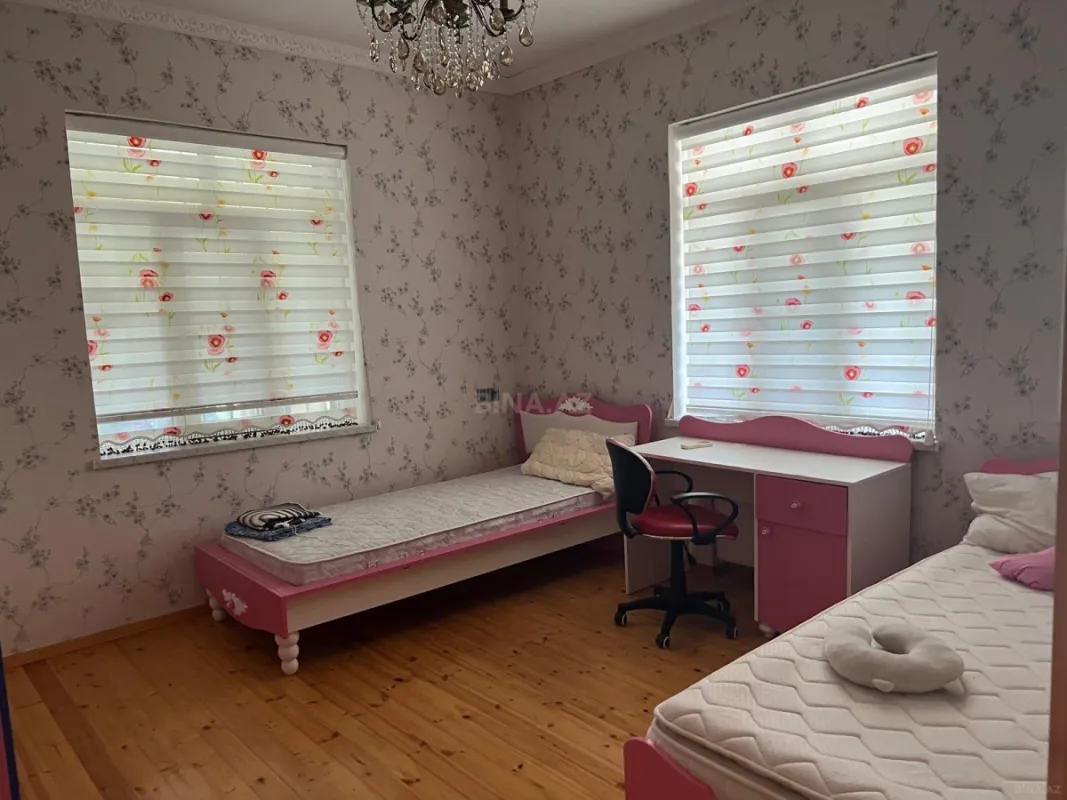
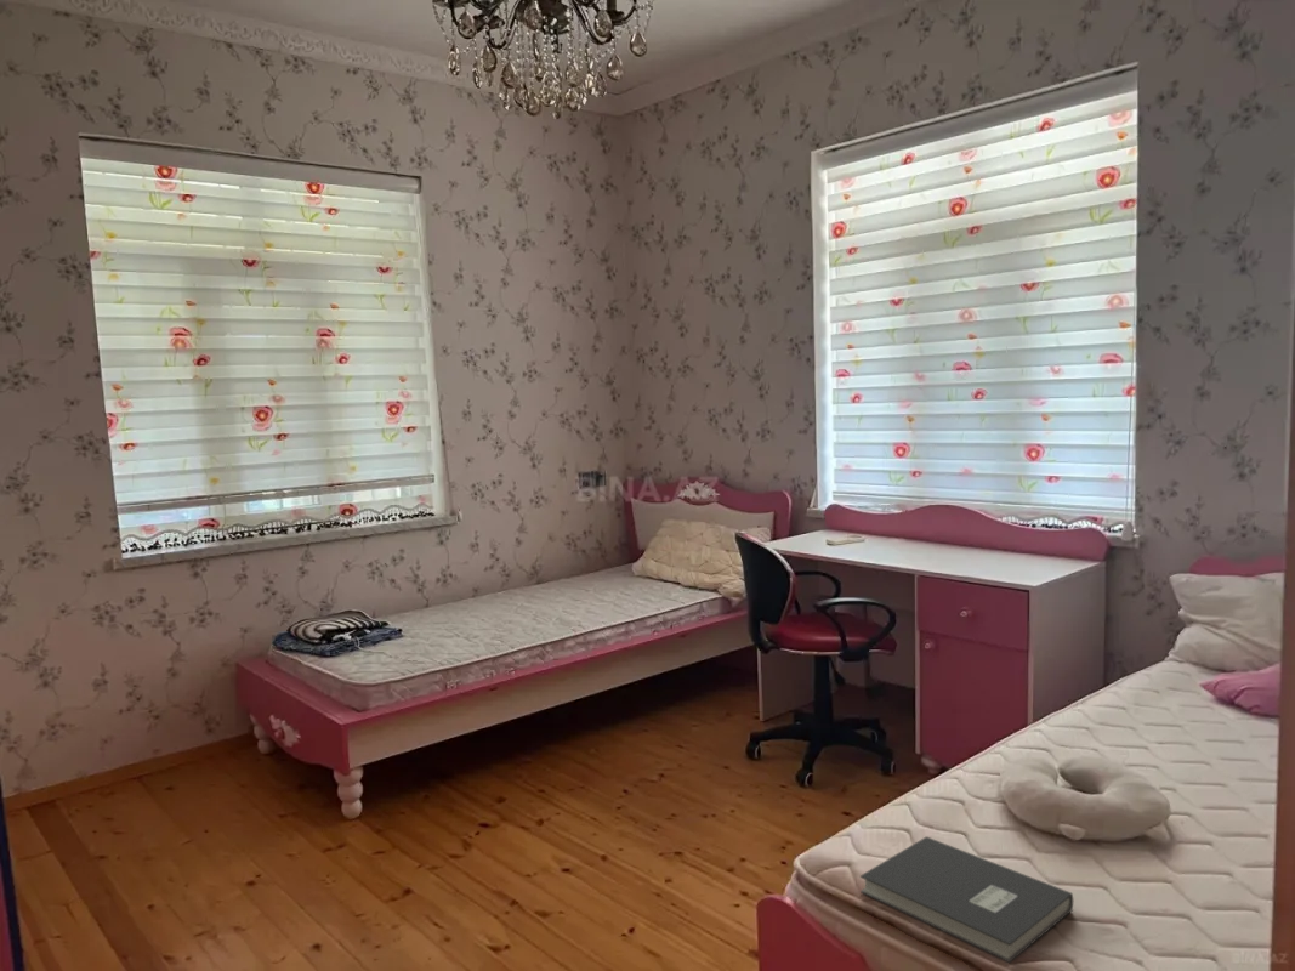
+ book (964, 892)
